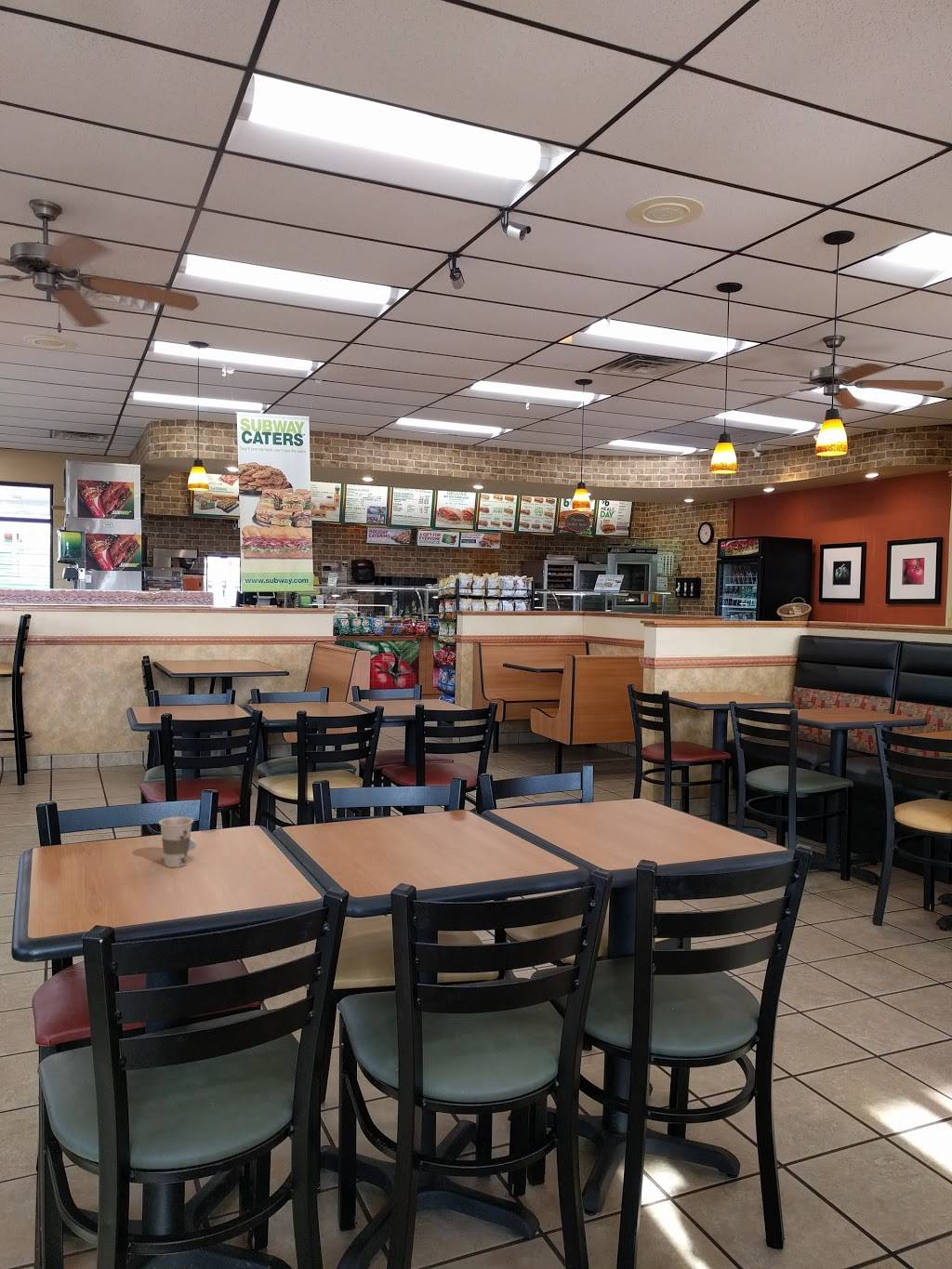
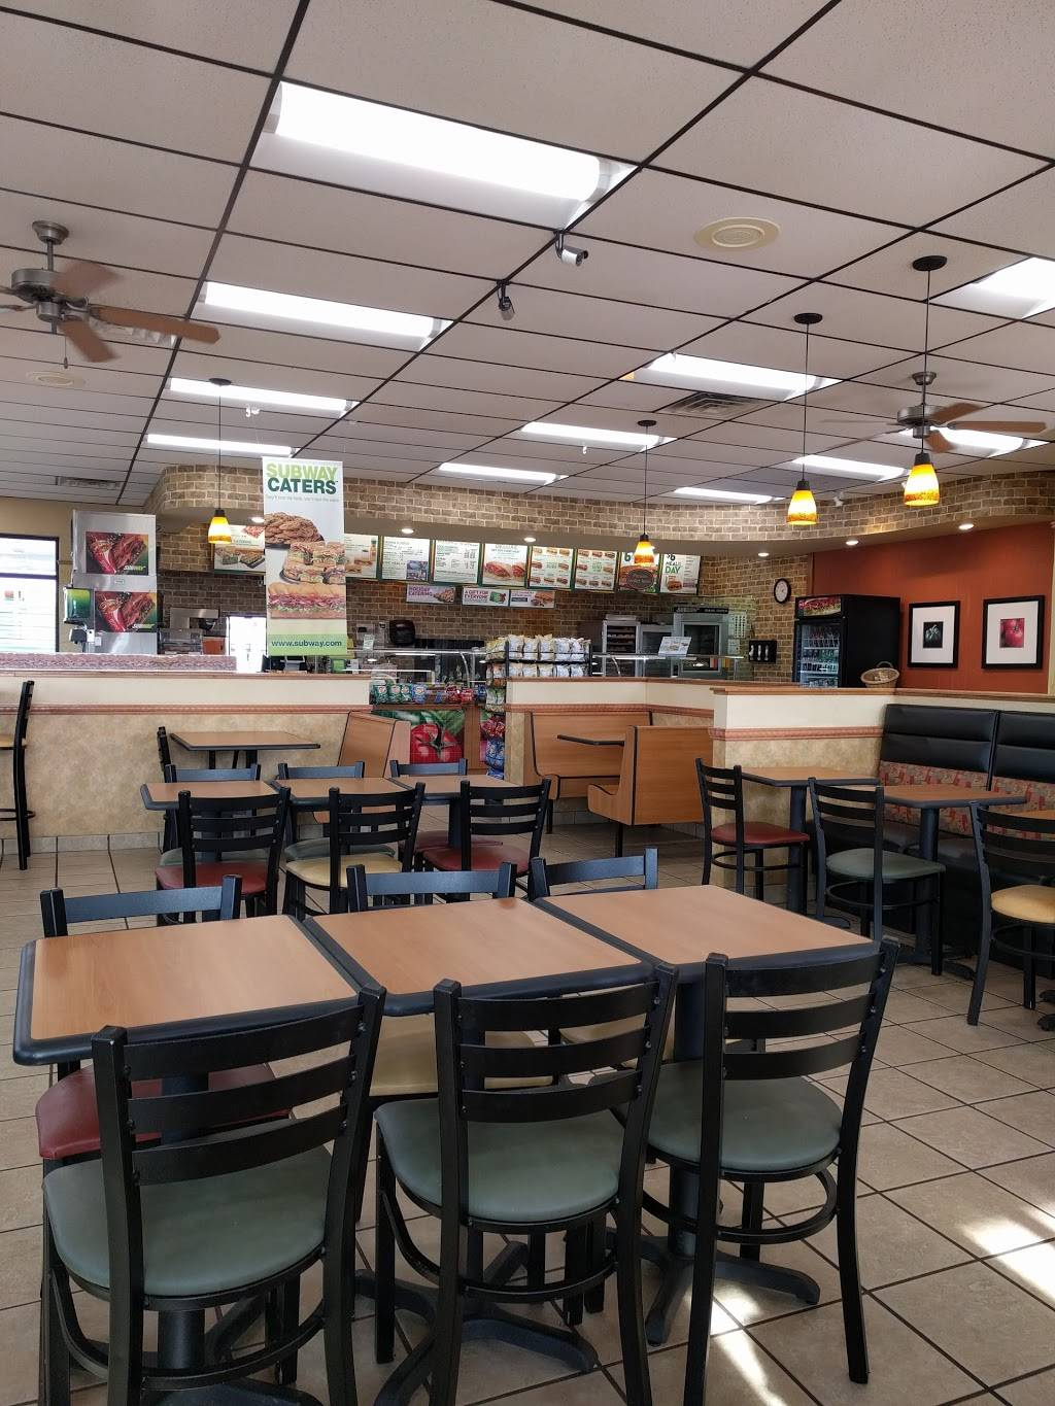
- cup (177, 839)
